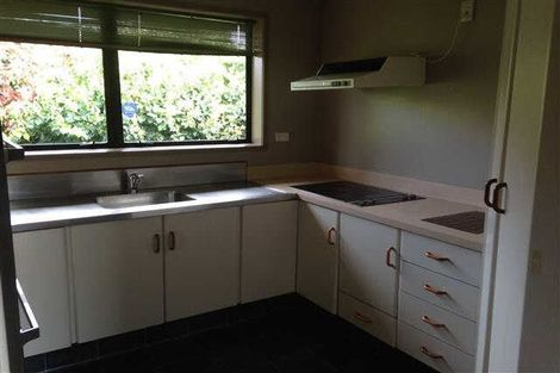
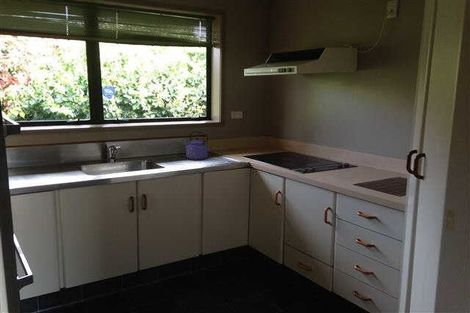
+ kettle (194, 144)
